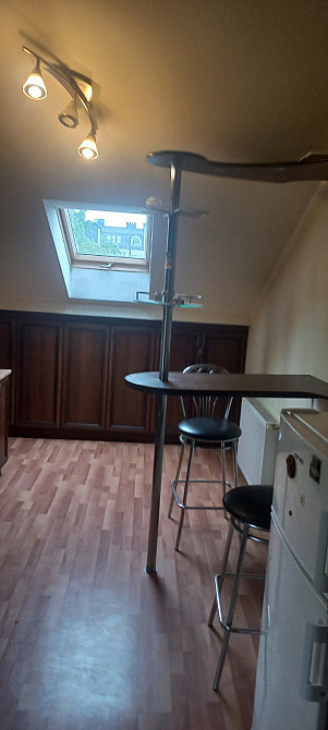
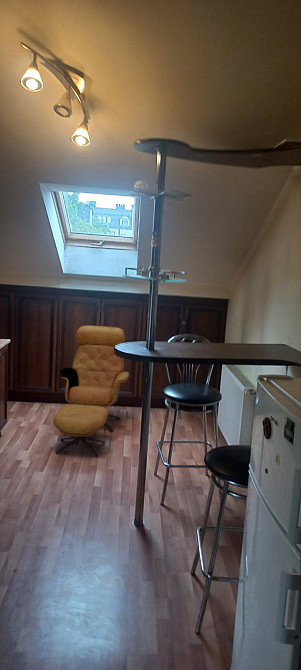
+ armchair (90, 383)
